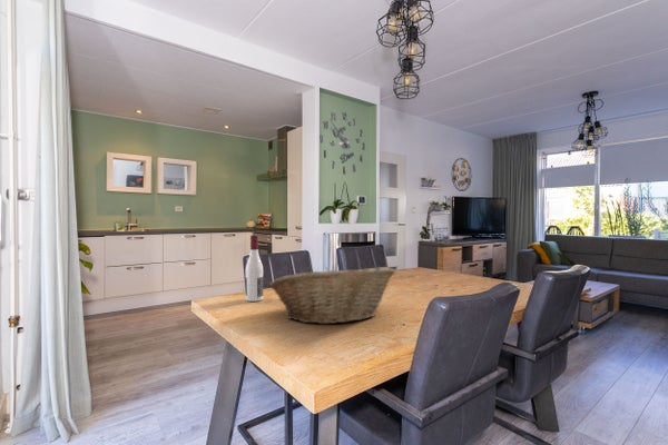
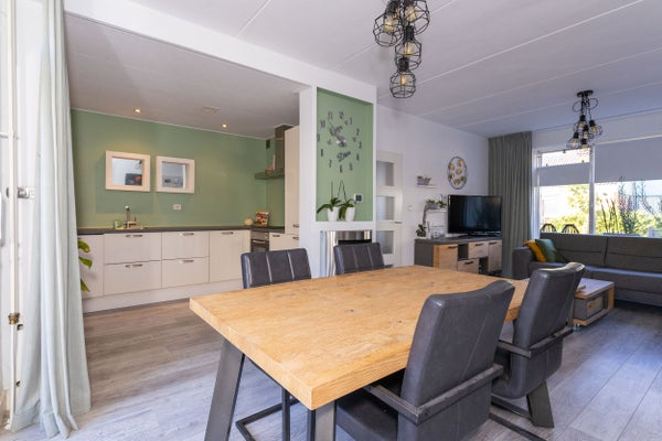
- fruit basket (333, 288)
- alcohol (254, 267)
